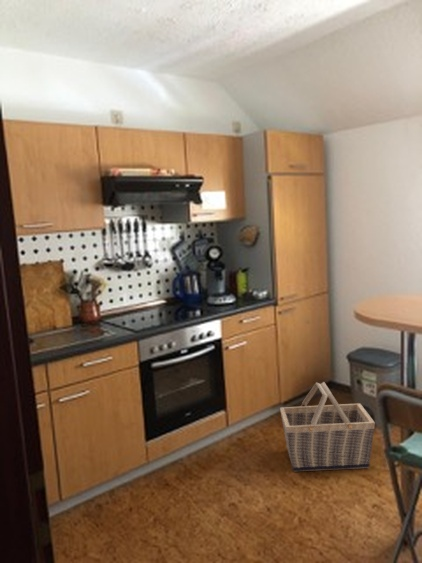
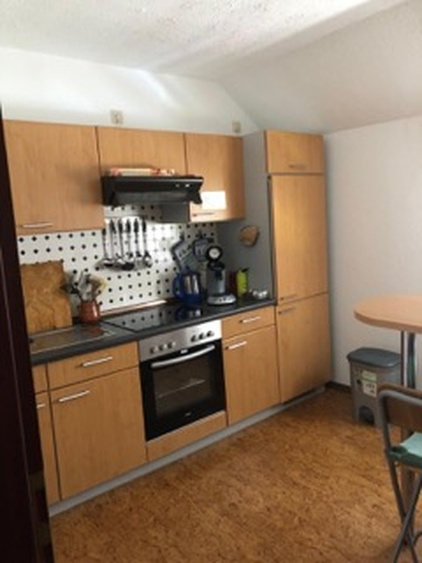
- basket (325, 423)
